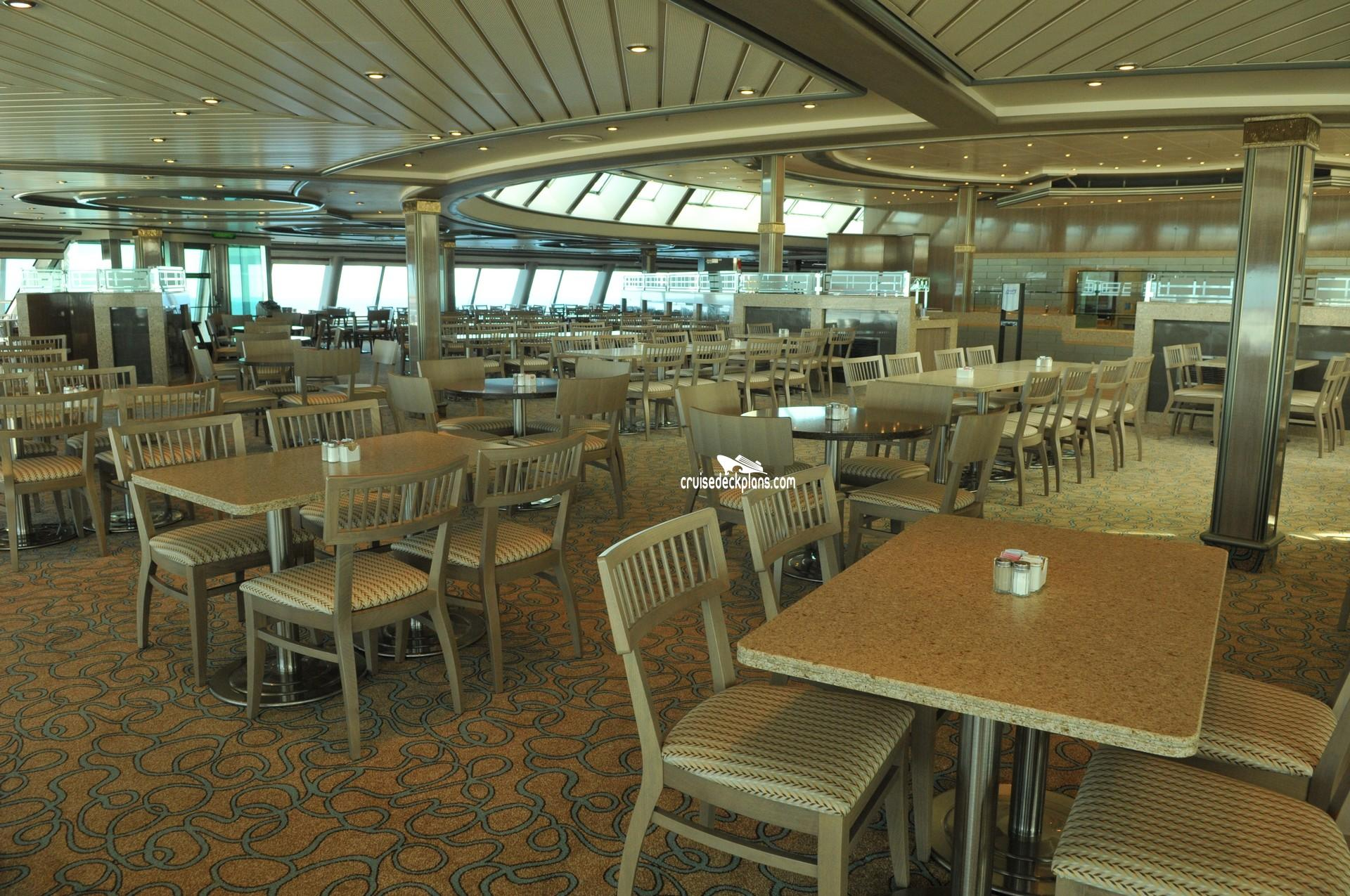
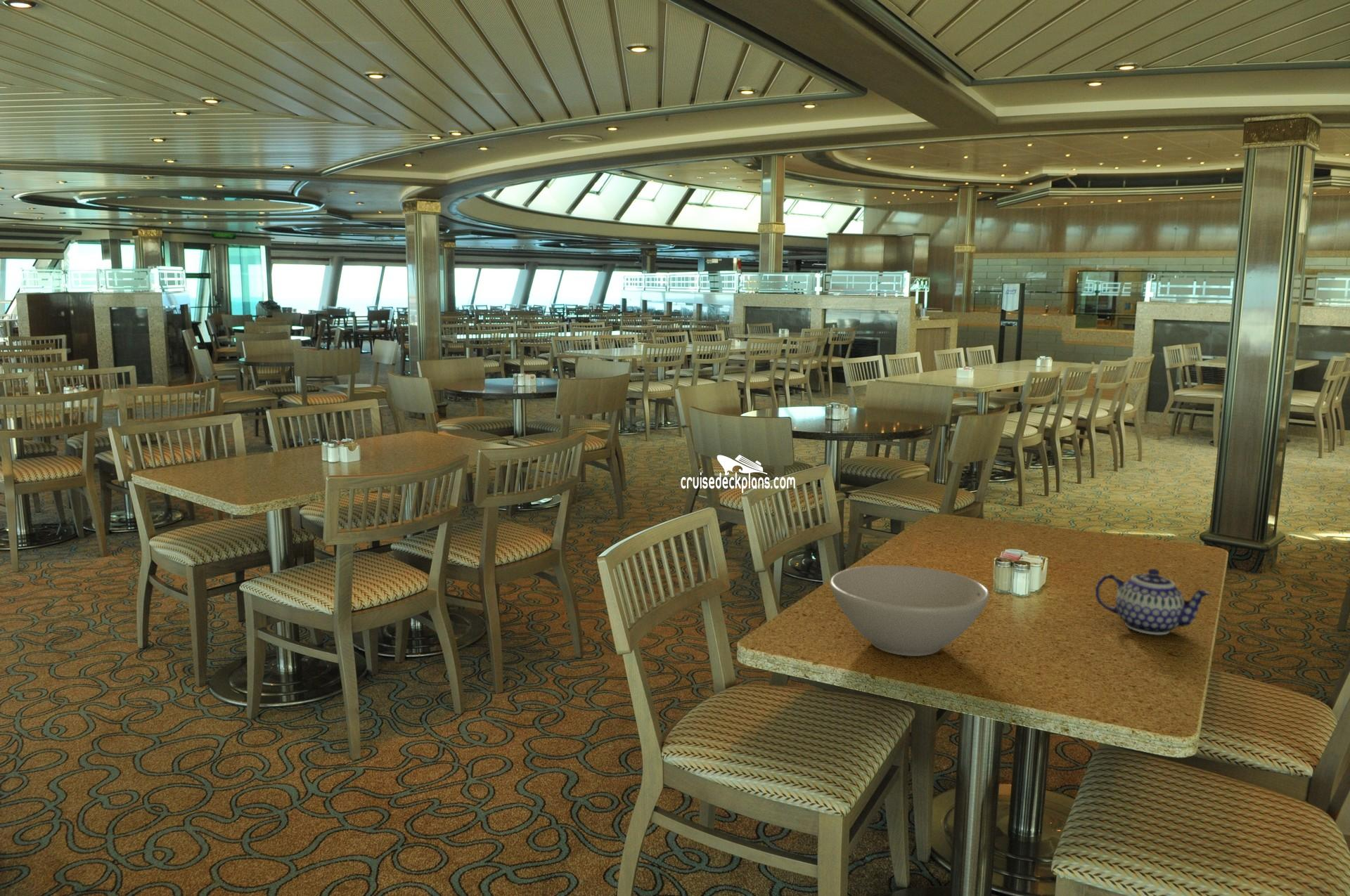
+ teapot (1151, 599)
+ bowl (906, 615)
